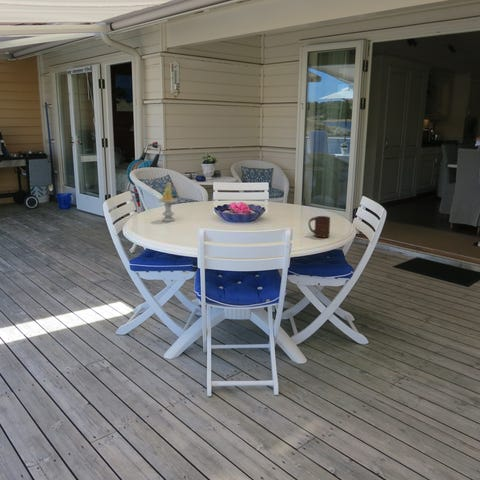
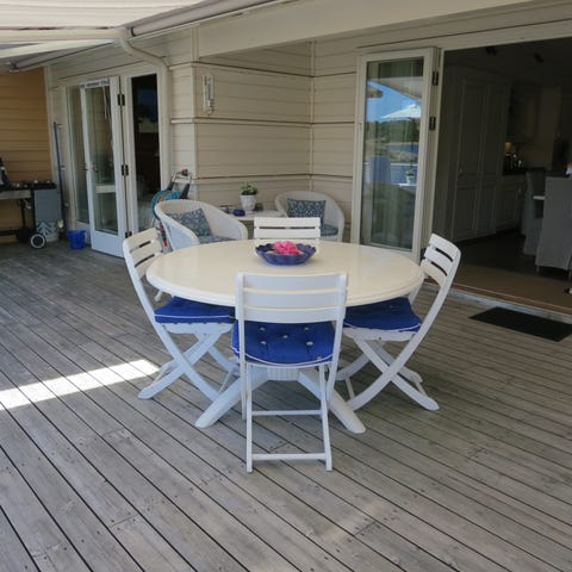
- candle (167, 201)
- cup (320, 226)
